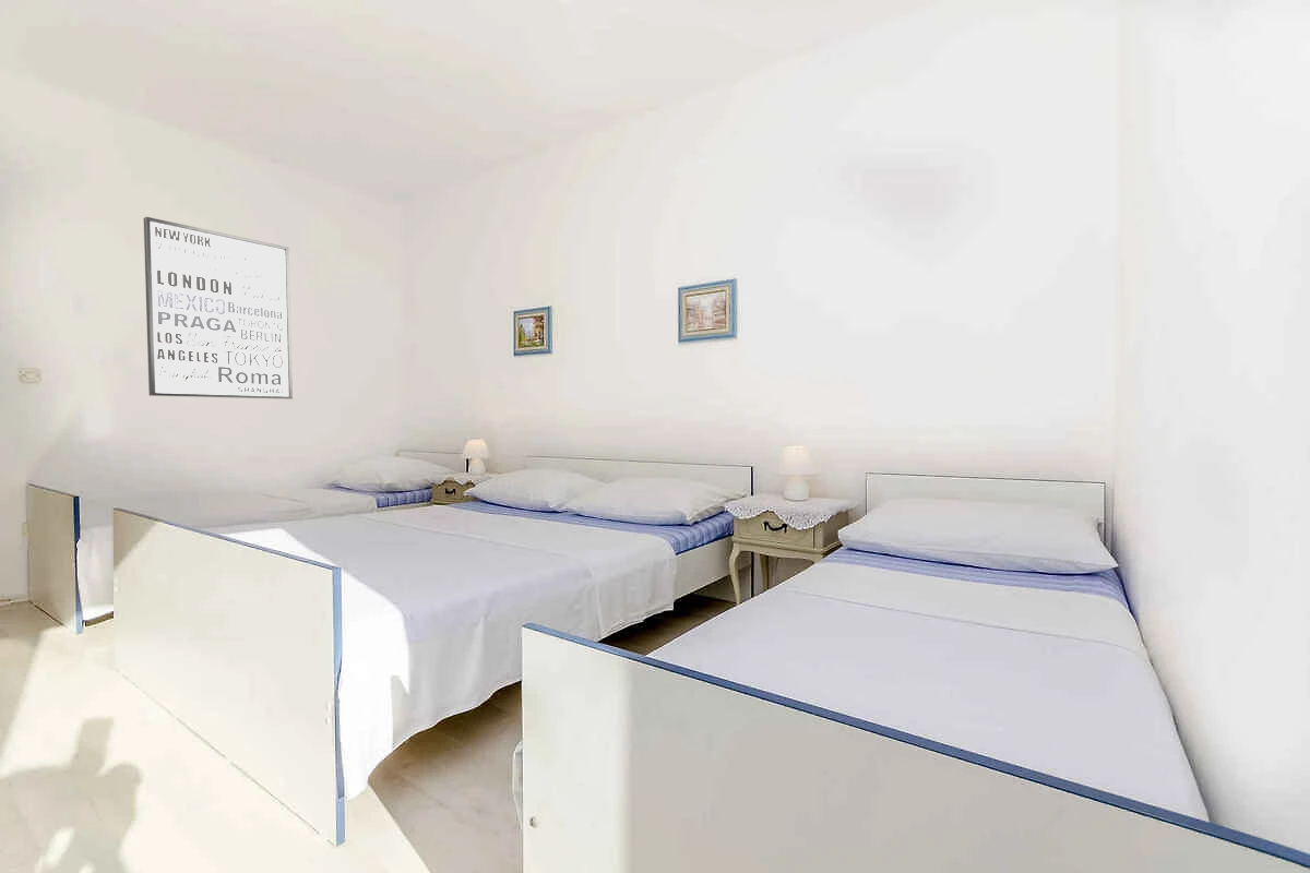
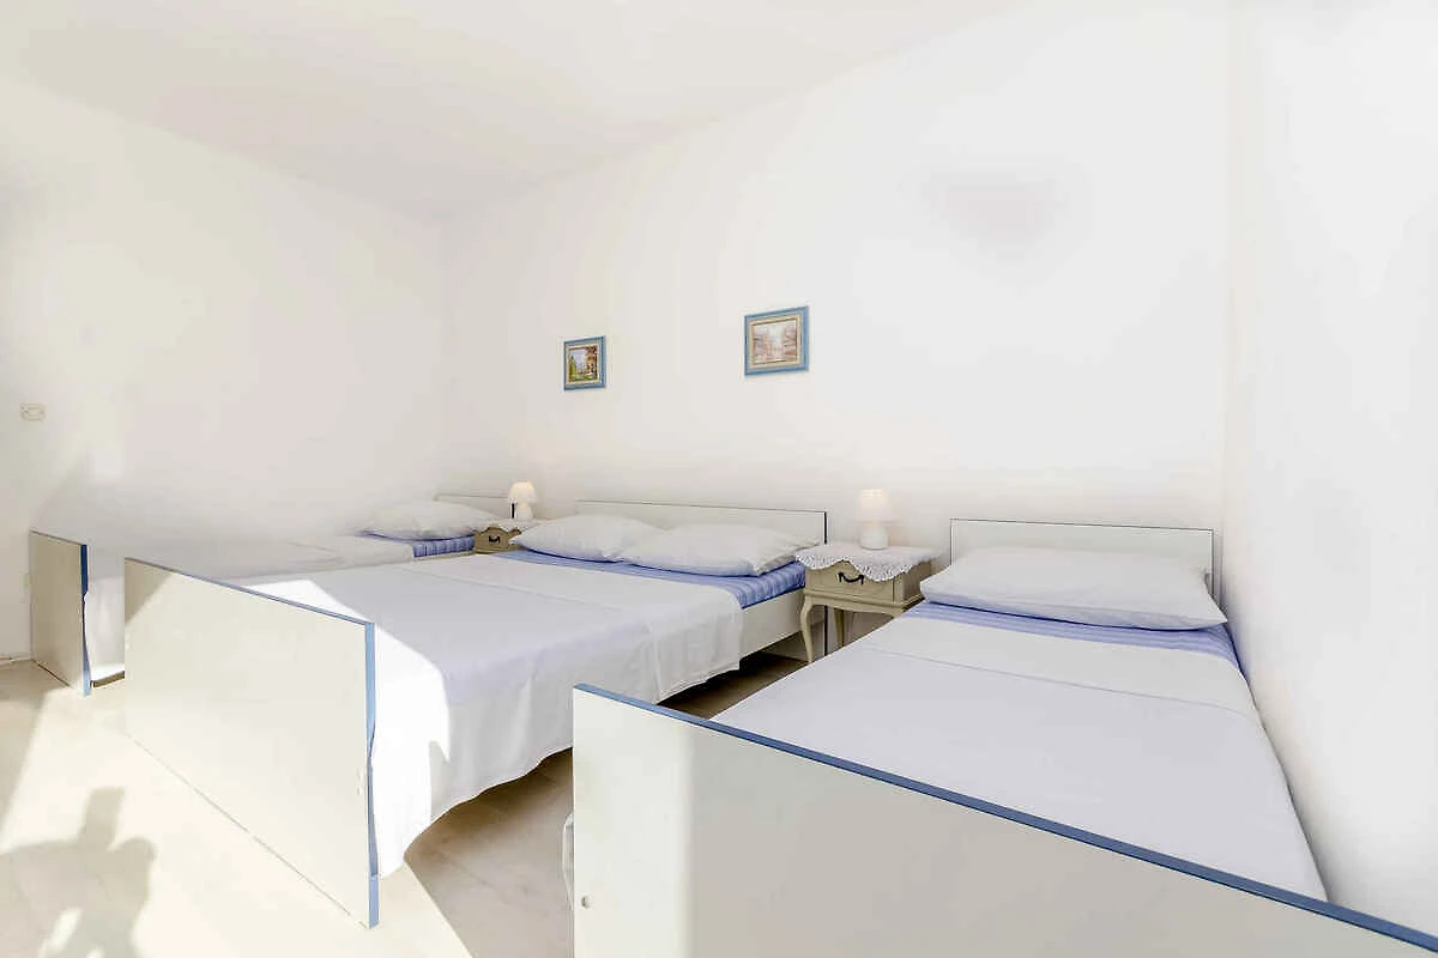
- wall art (224, 315)
